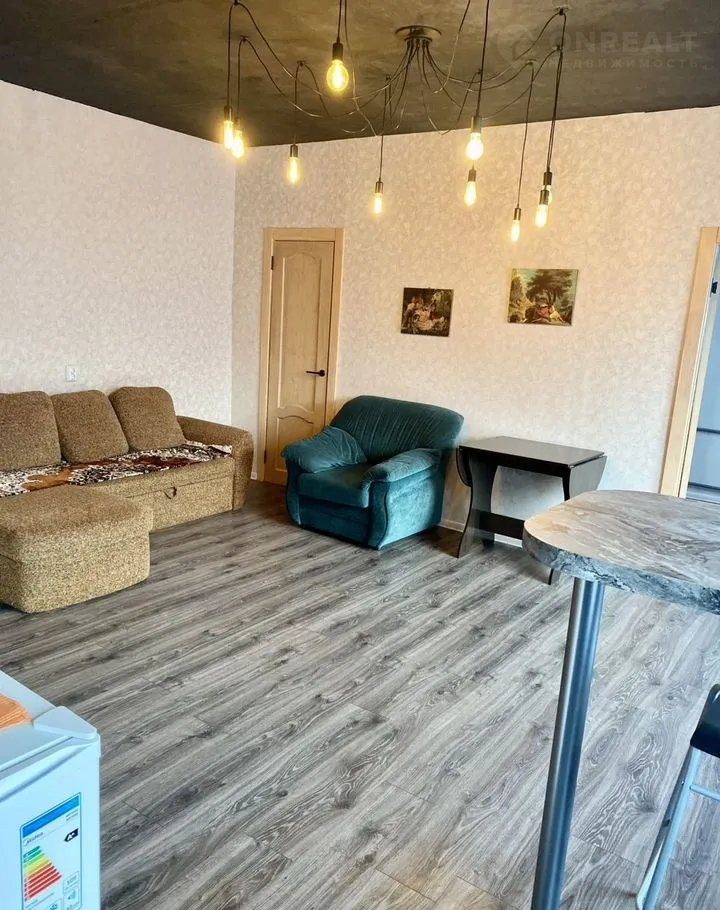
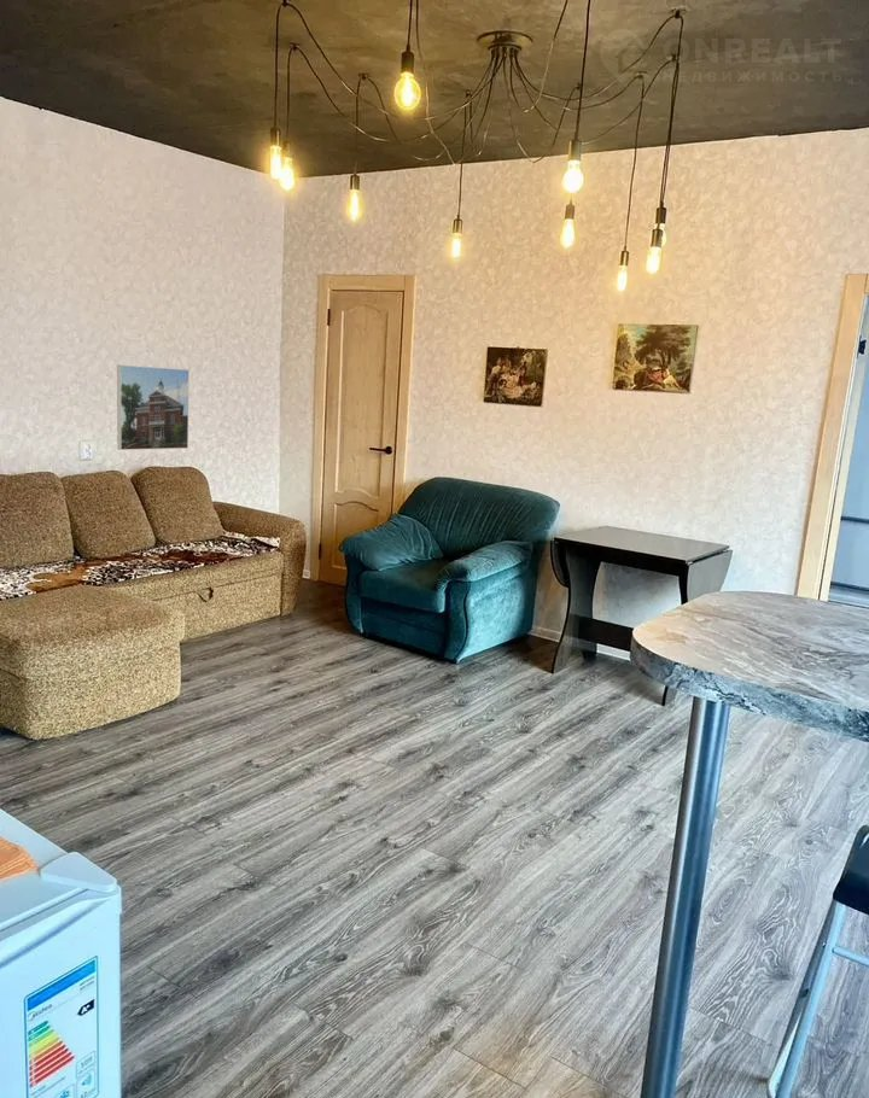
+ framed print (153, 408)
